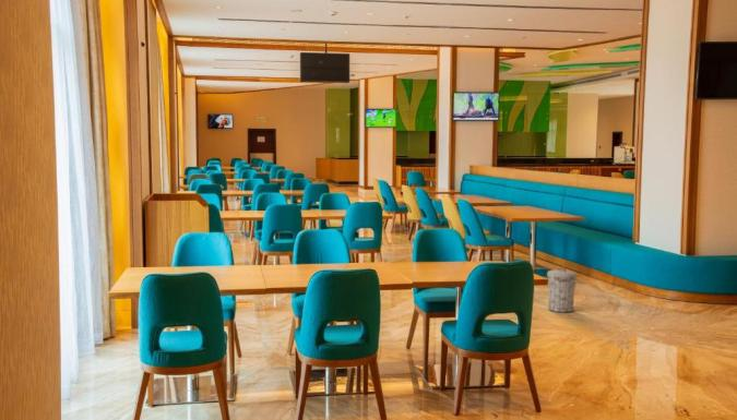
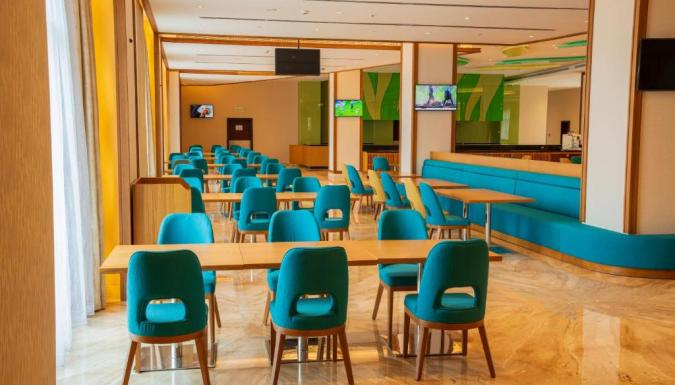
- trash can (561, 289)
